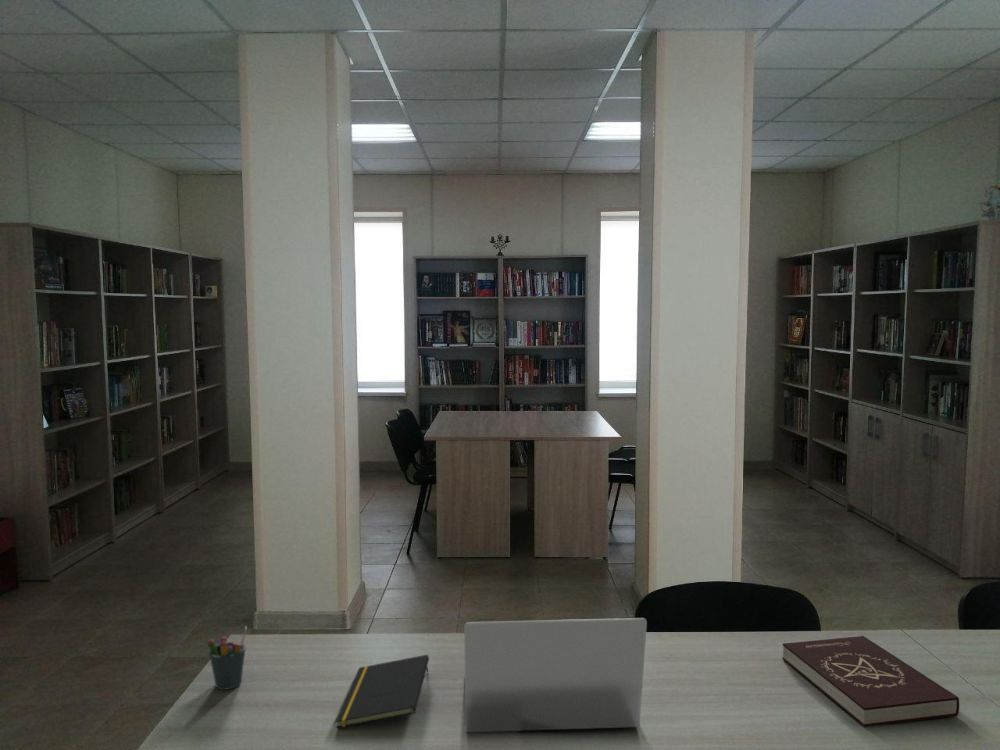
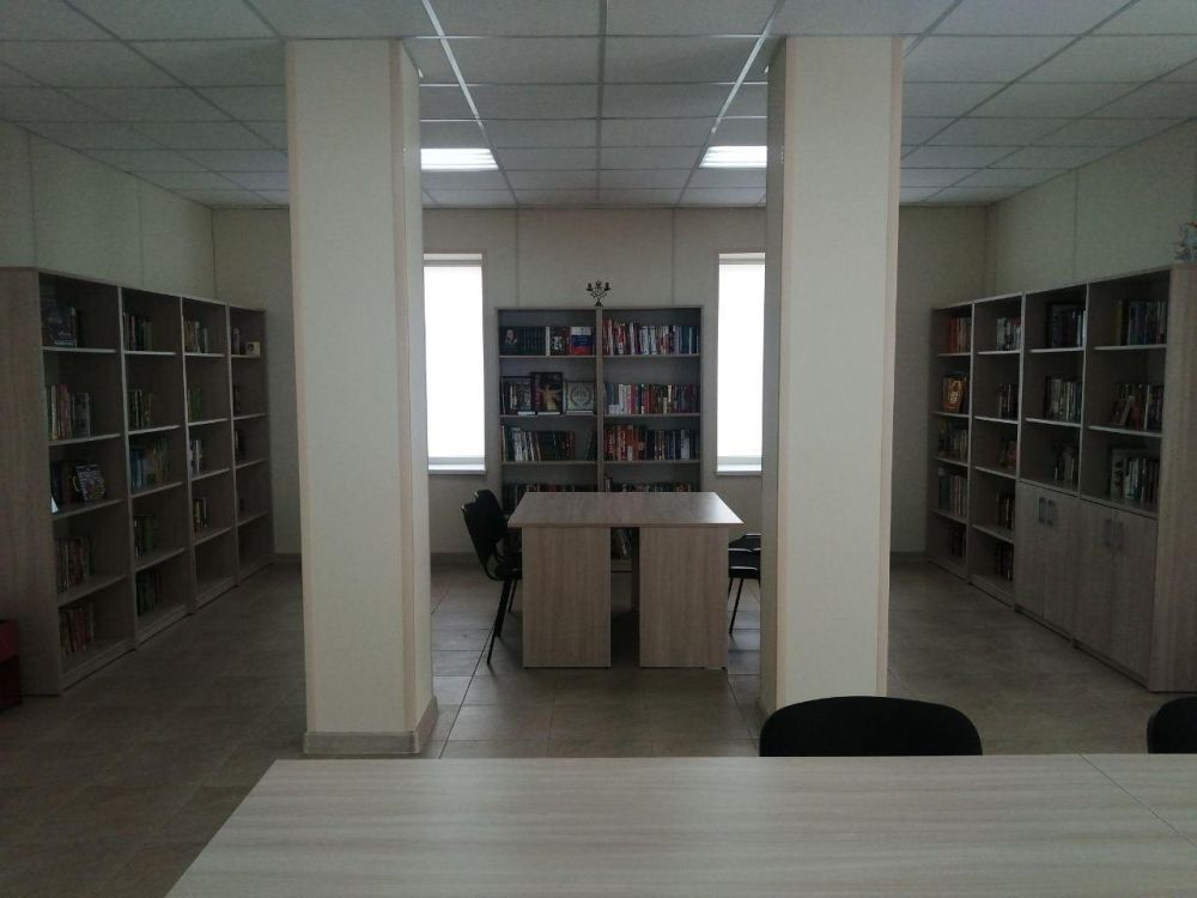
- notepad (385, 688)
- book (864, 676)
- laptop (547, 648)
- pen holder (227, 657)
